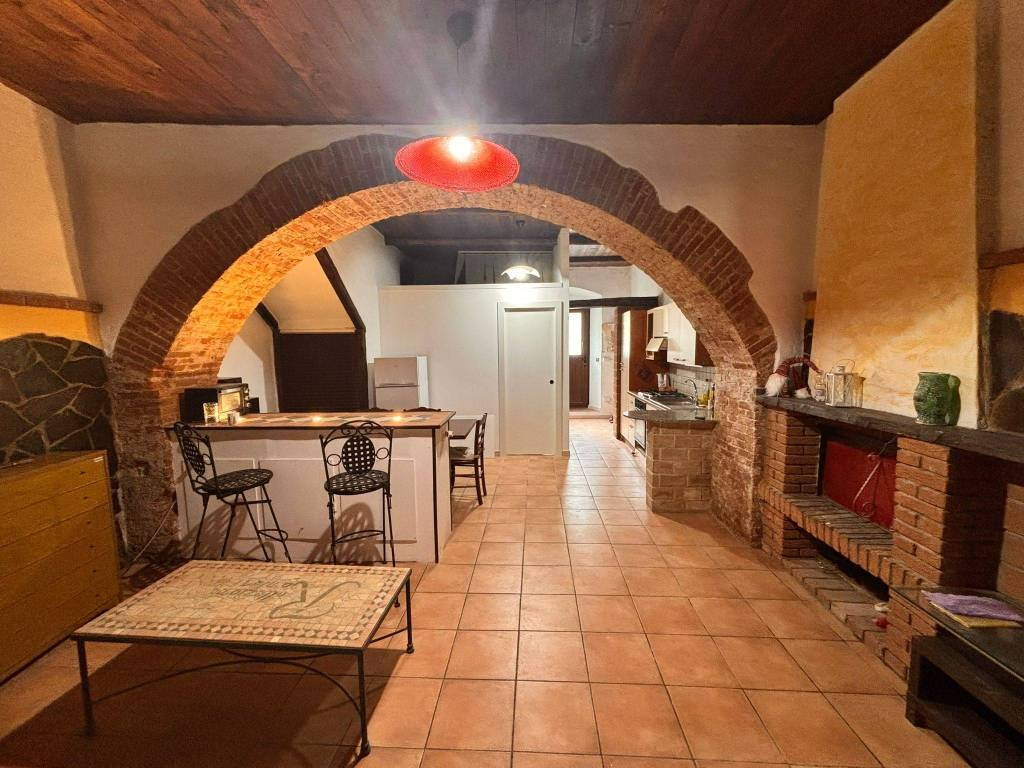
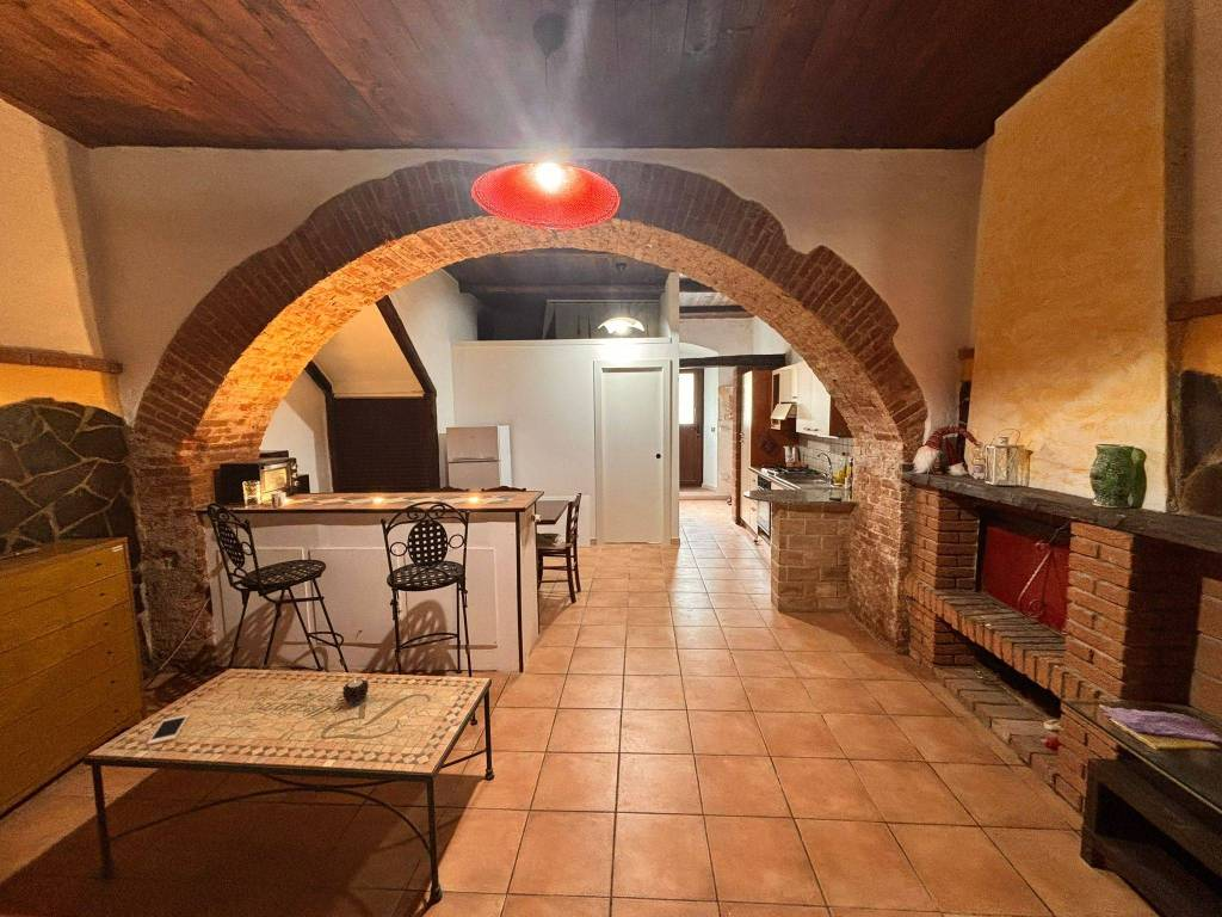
+ candle (356, 690)
+ cell phone (168, 728)
